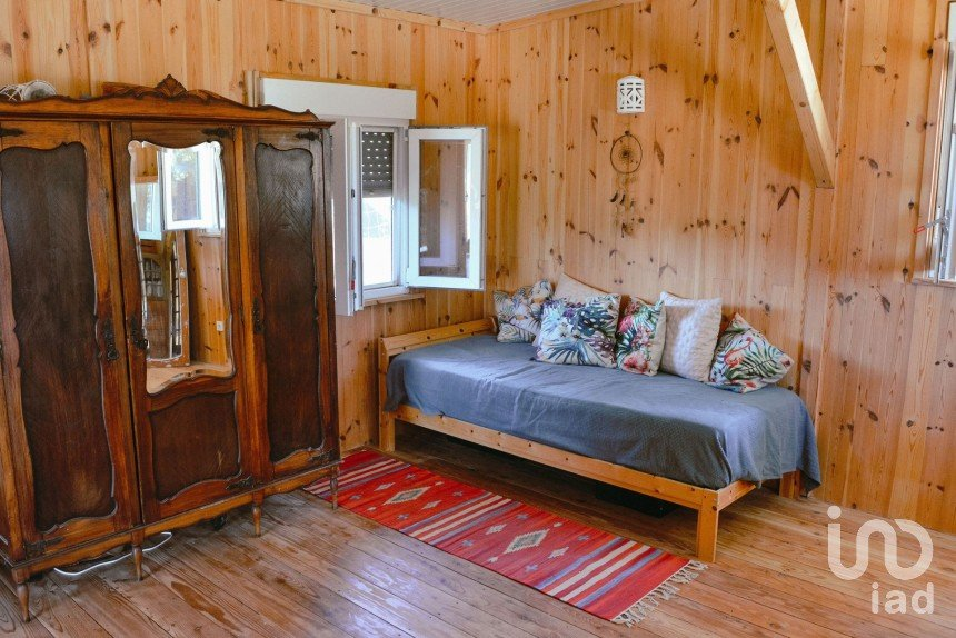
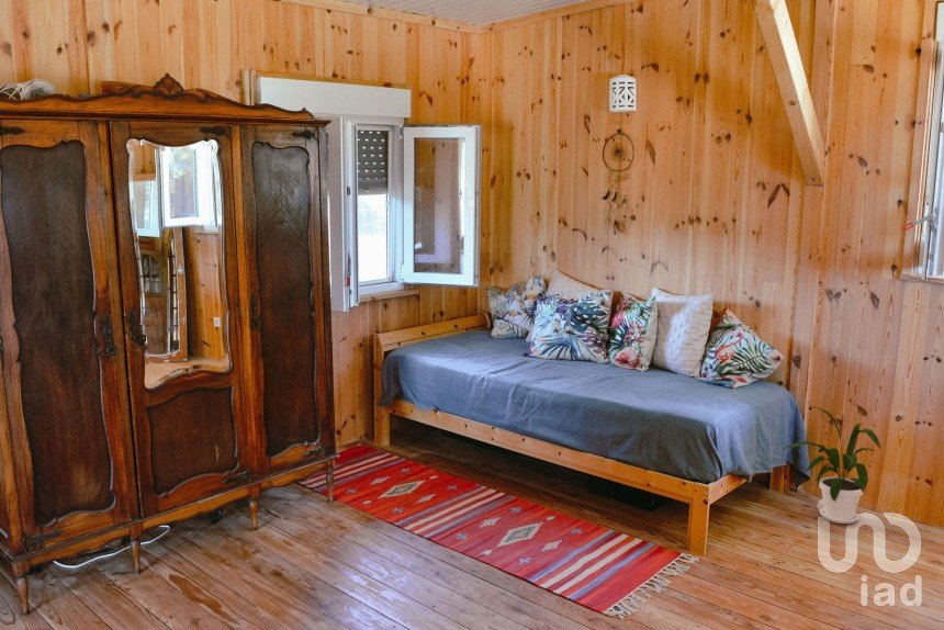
+ house plant (839, 465)
